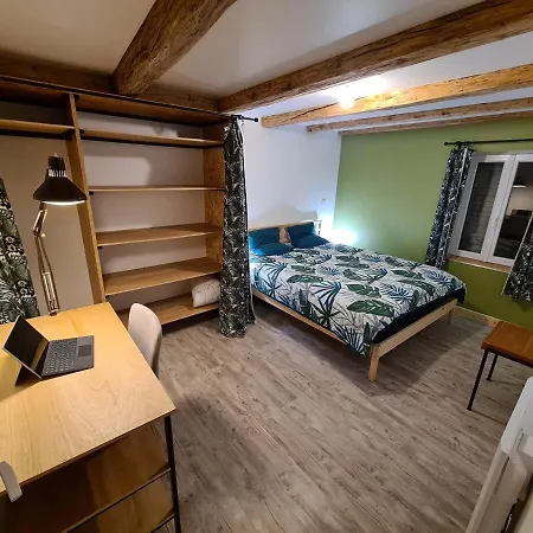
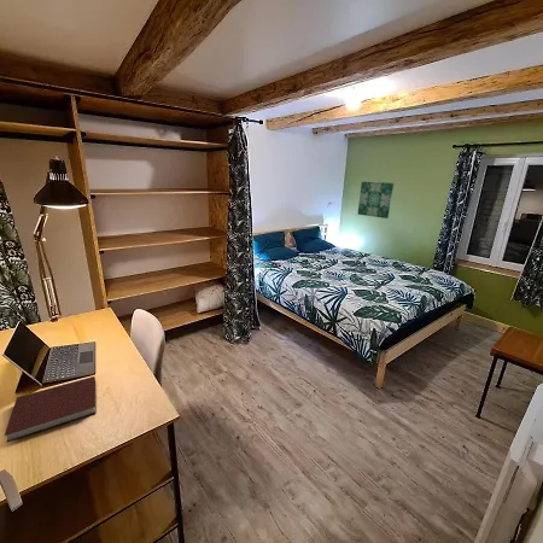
+ notebook (56, 404)
+ wall art (374, 199)
